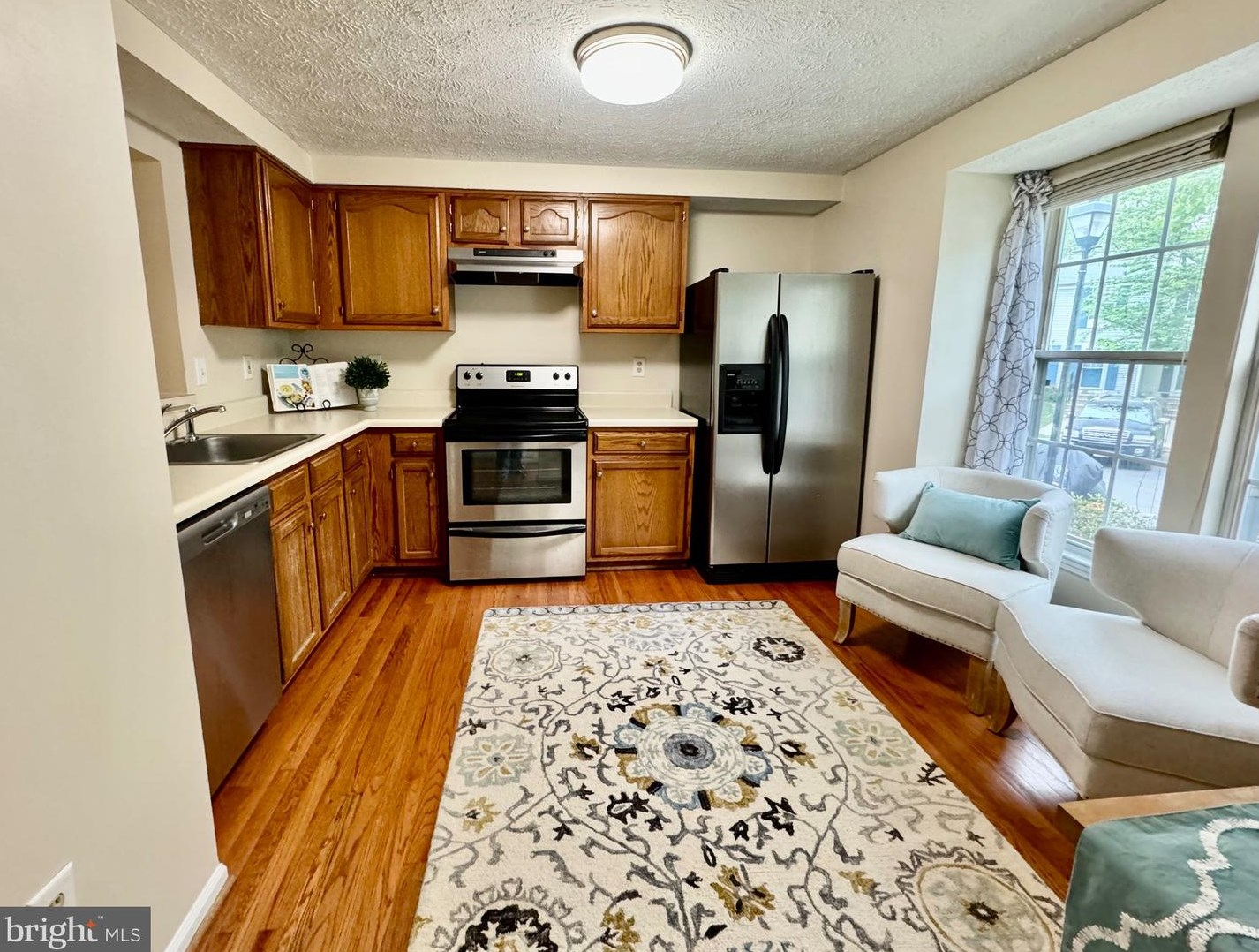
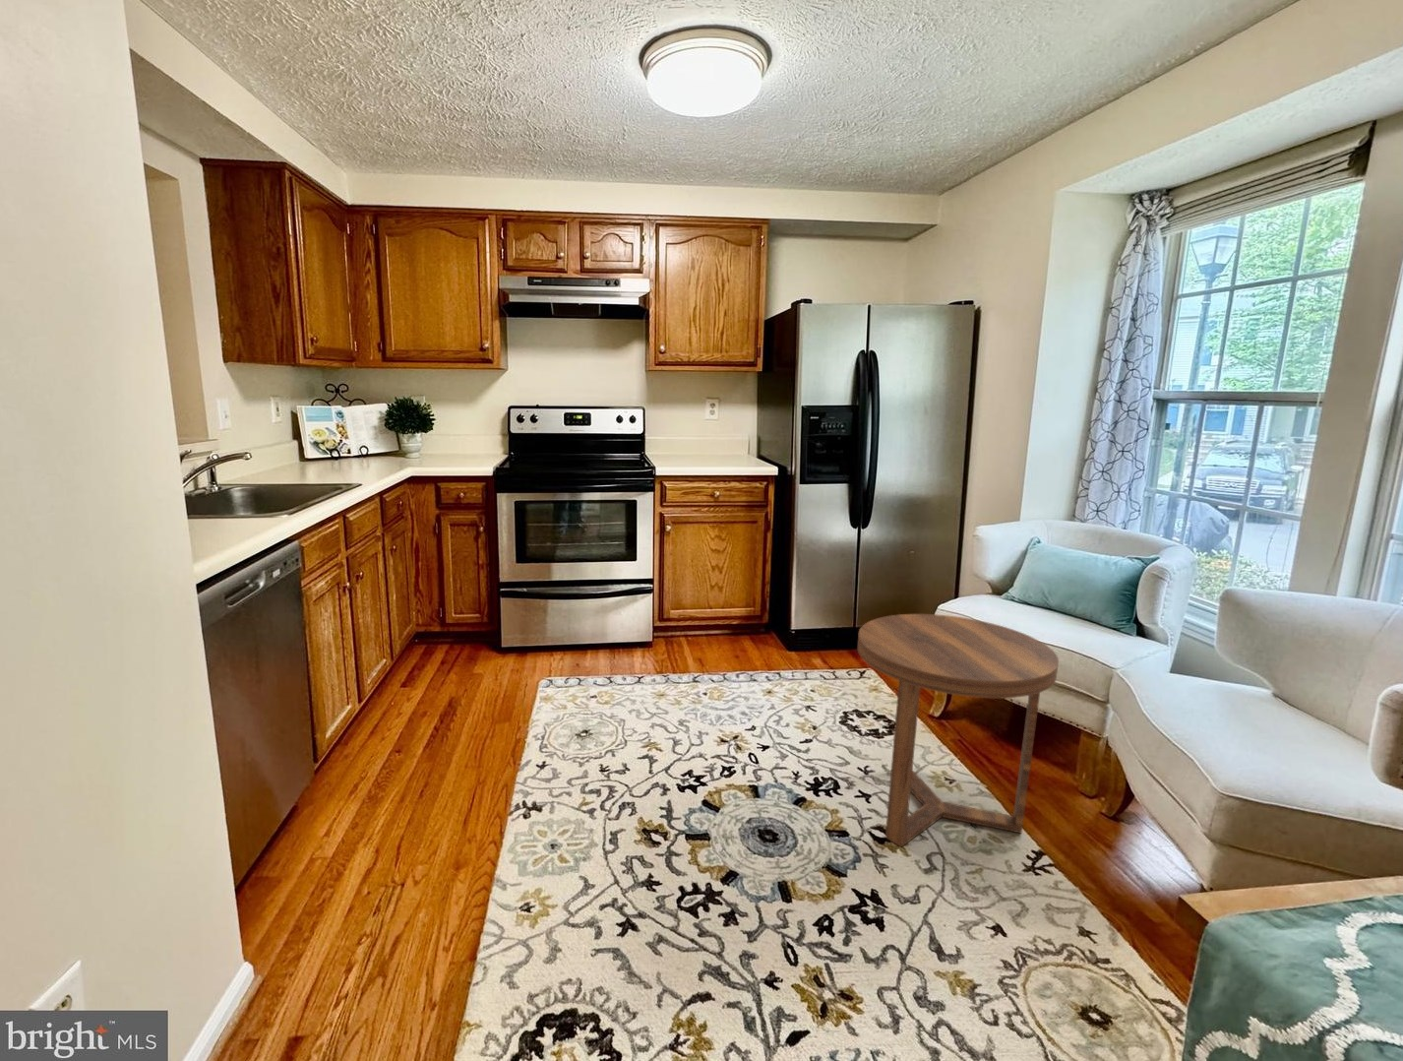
+ side table (916, 727)
